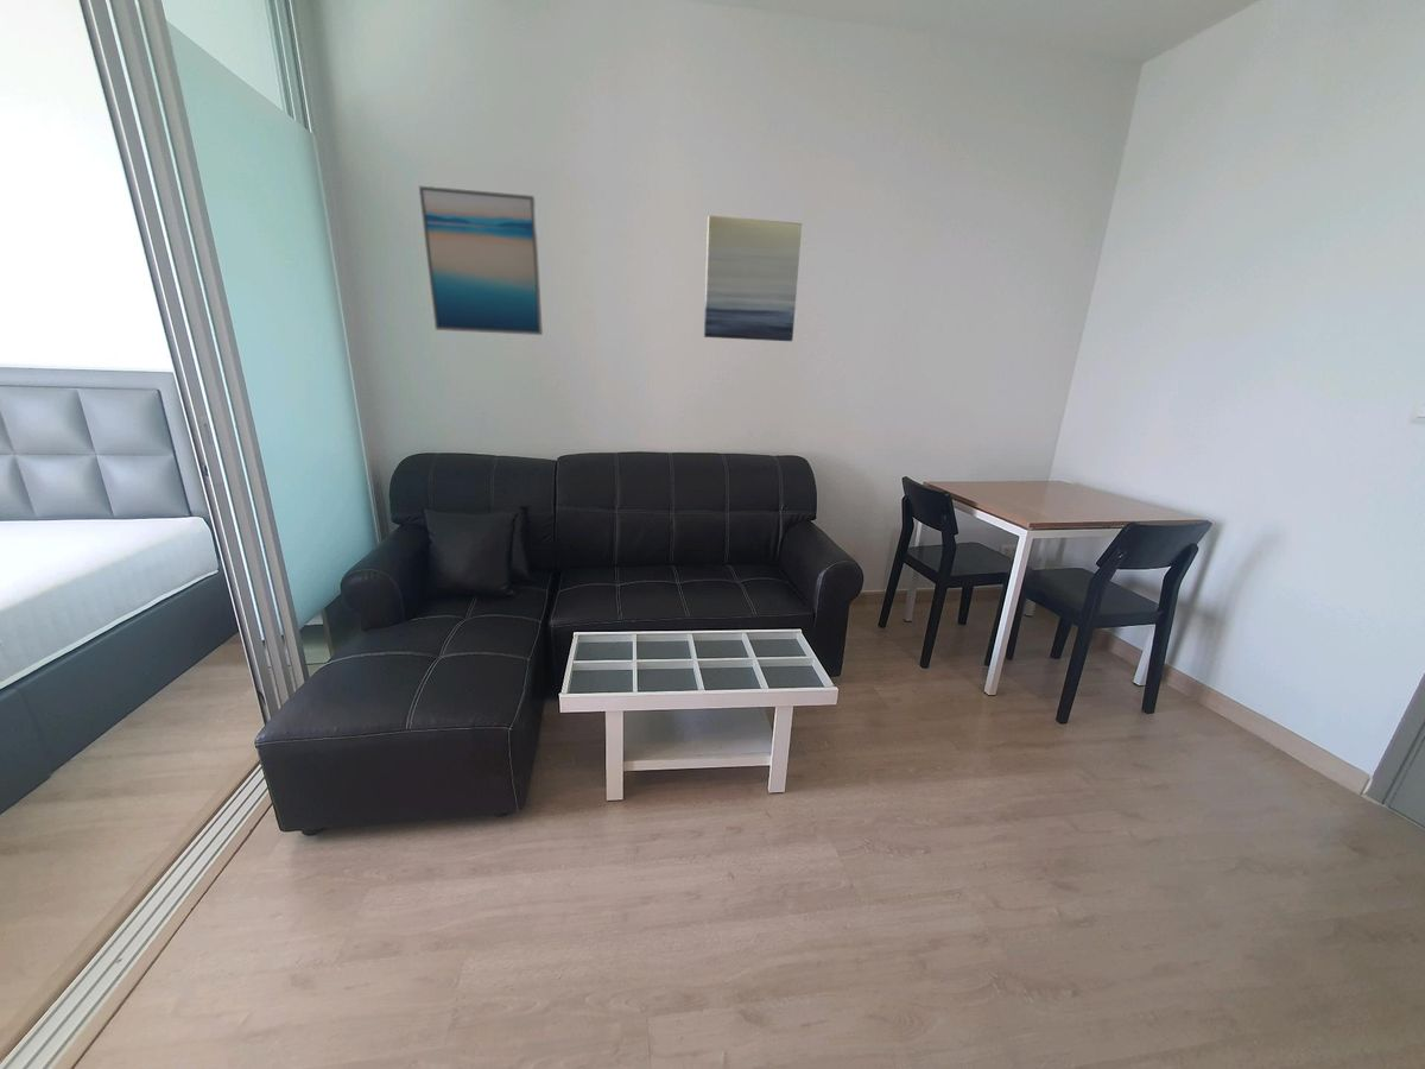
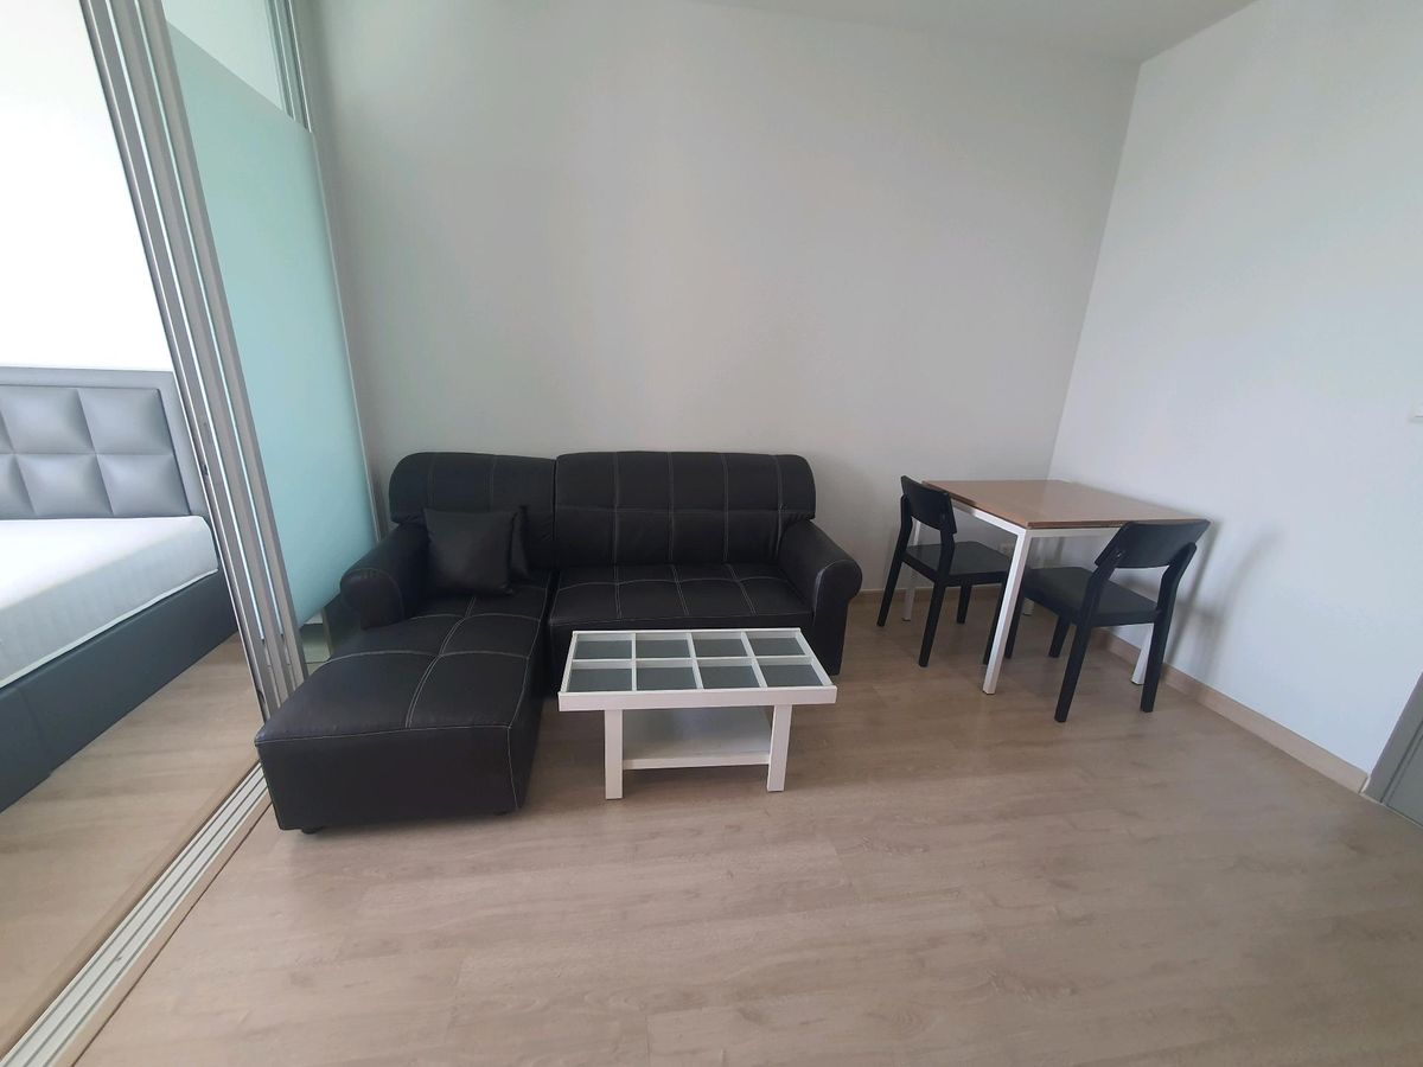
- wall art (752, 282)
- wall art (483, 265)
